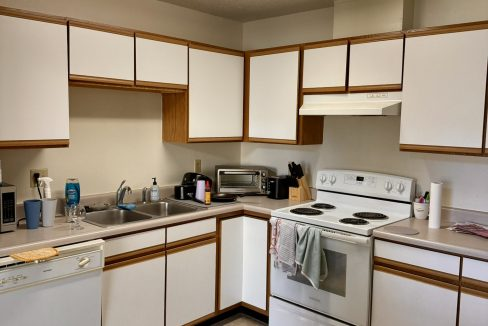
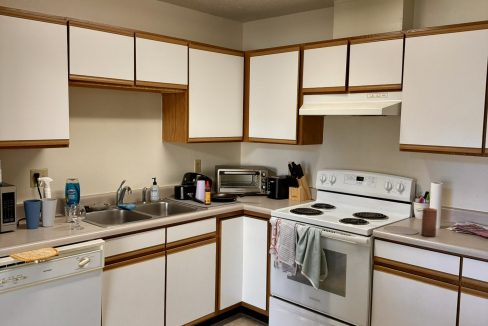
+ candle (429, 222)
